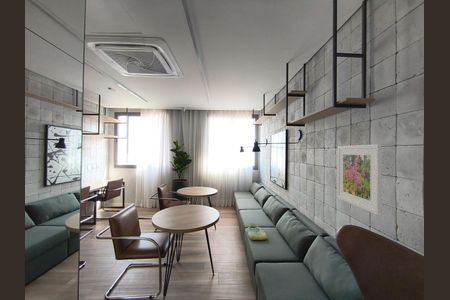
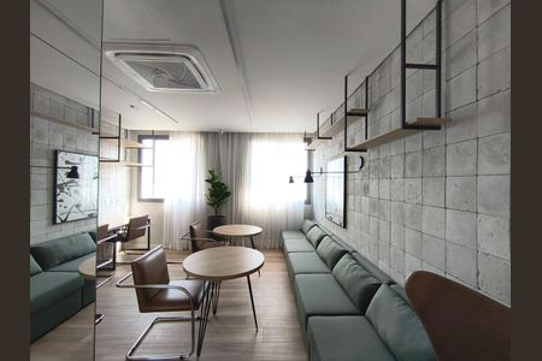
- tote bag (255, 231)
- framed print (355, 175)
